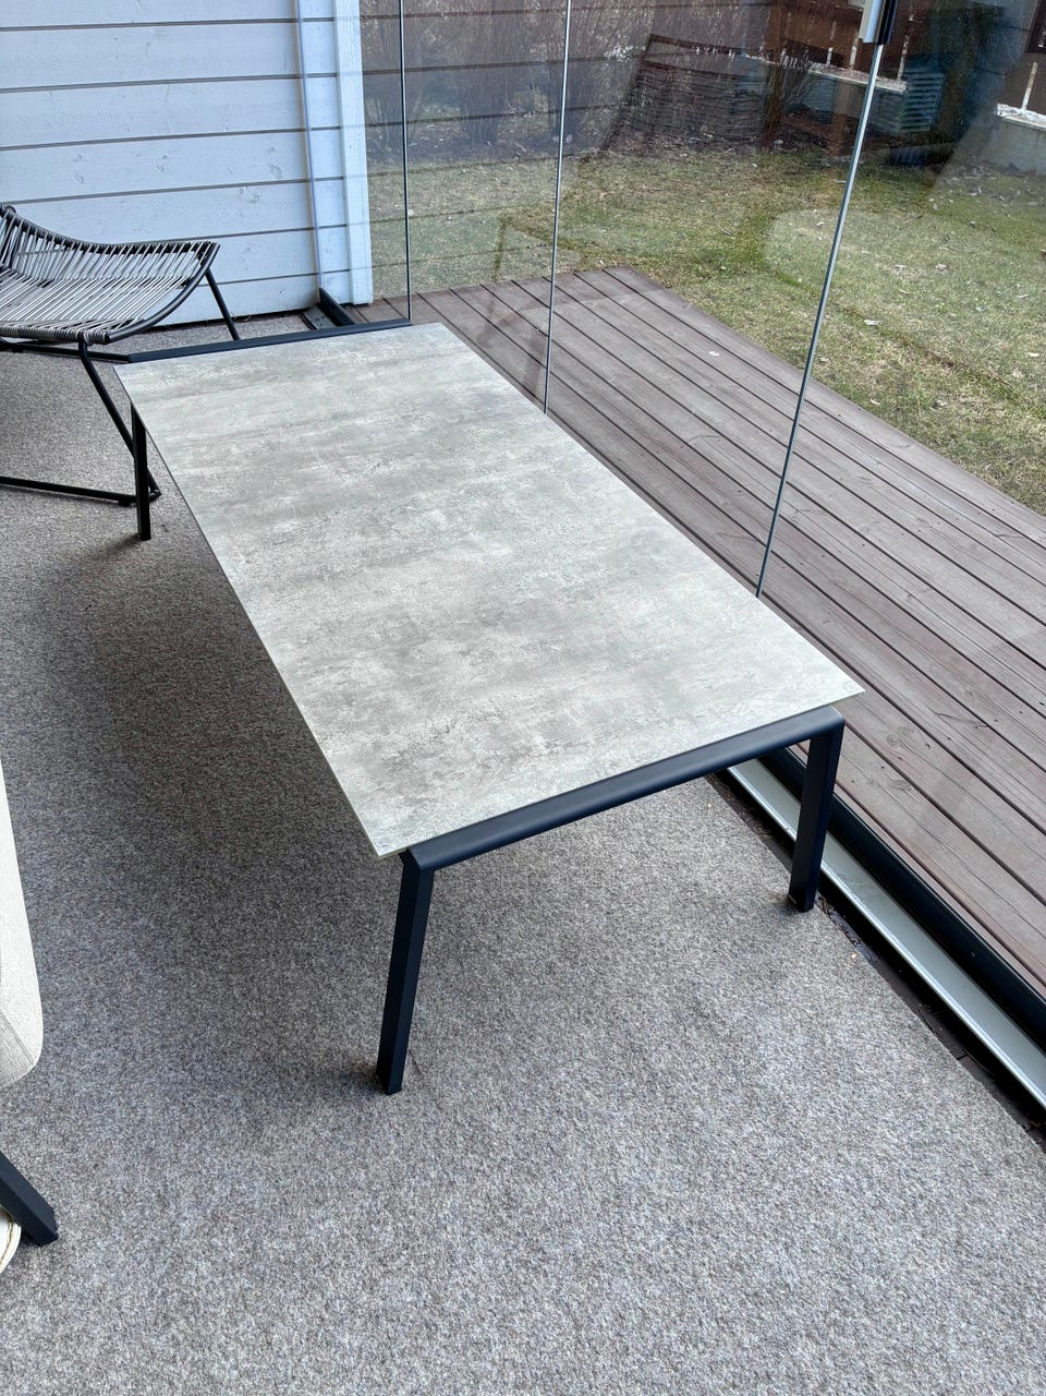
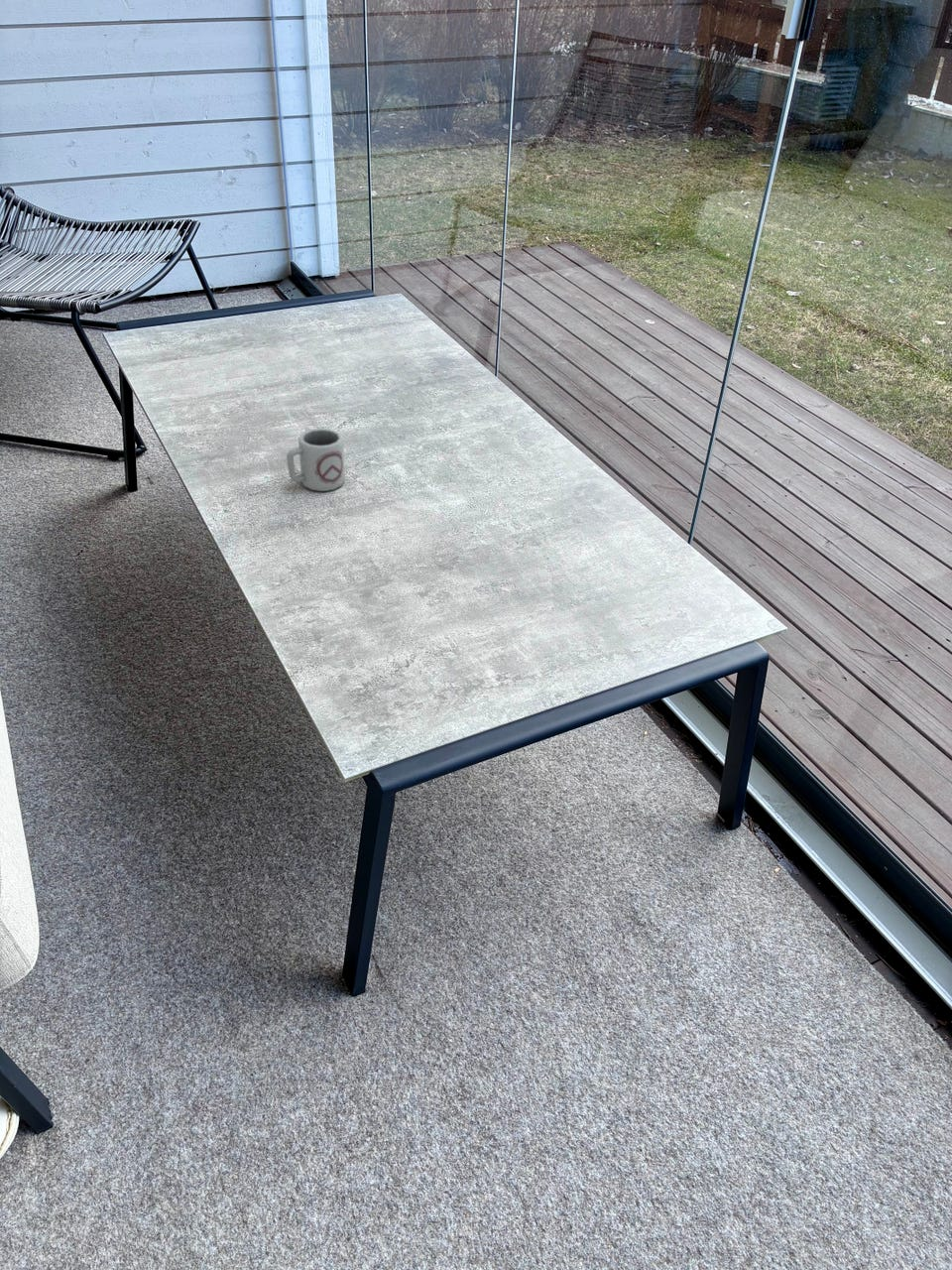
+ cup (315, 460)
